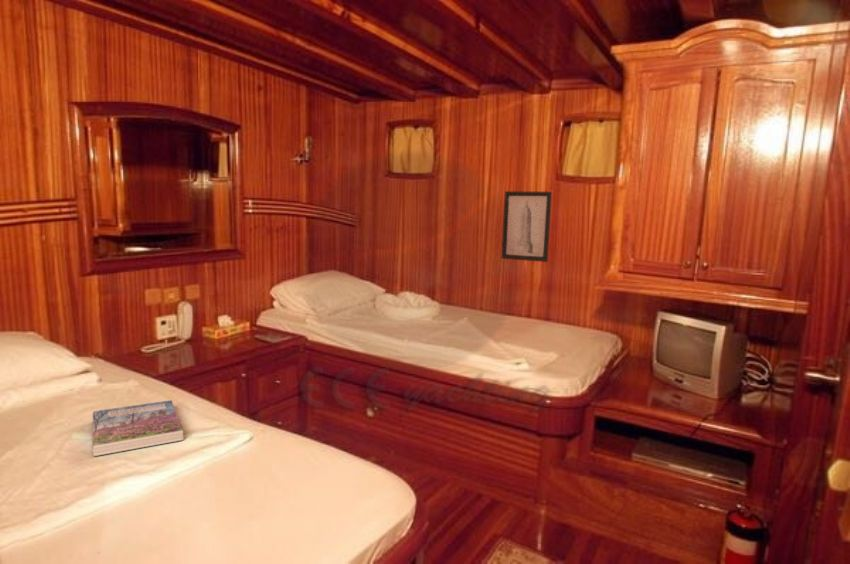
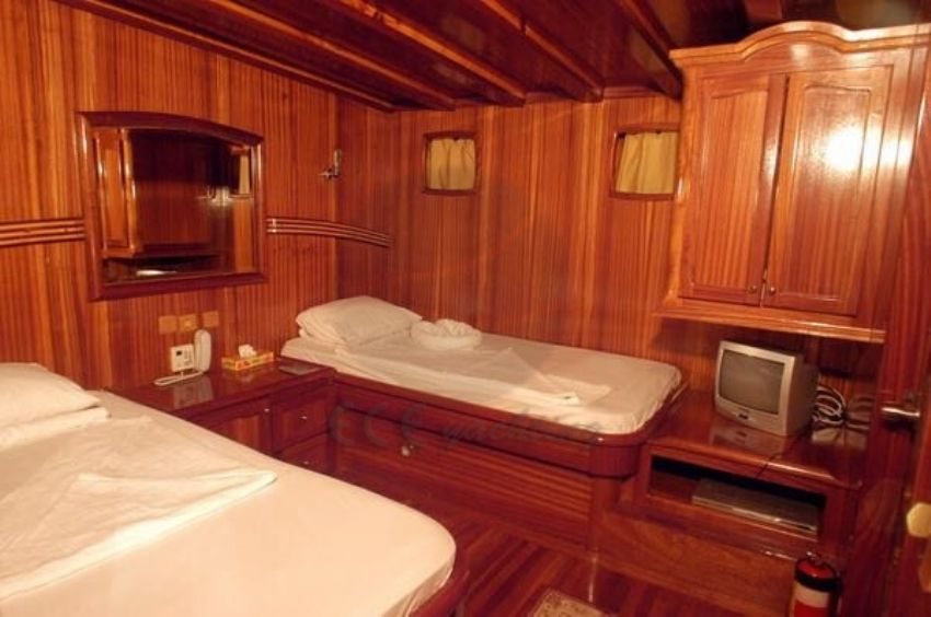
- book (136, 425)
- wall art (525, 226)
